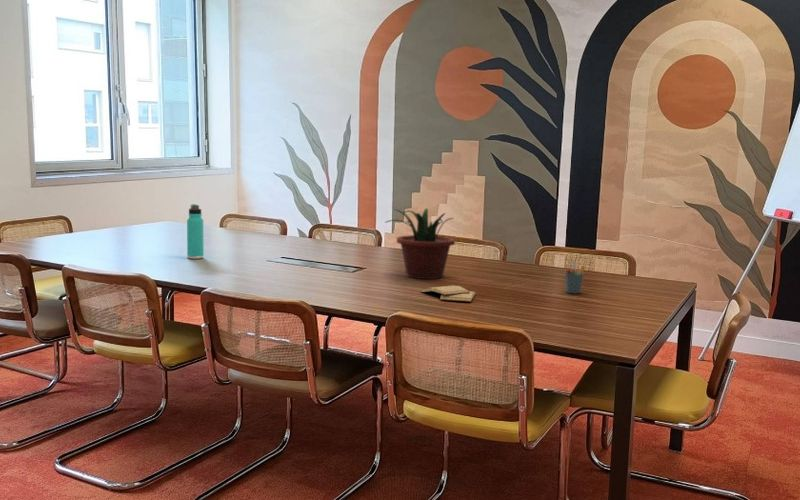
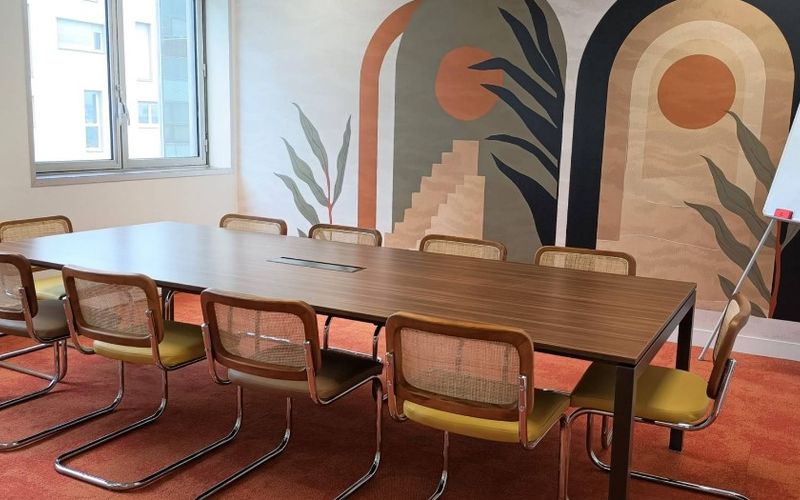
- pen holder (574, 277)
- potted plant (419, 243)
- diary (448, 291)
- thermos bottle (195, 231)
